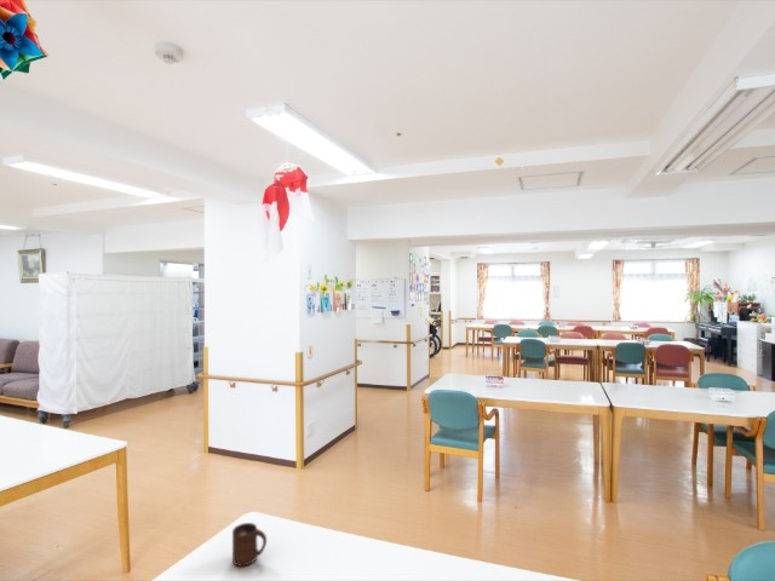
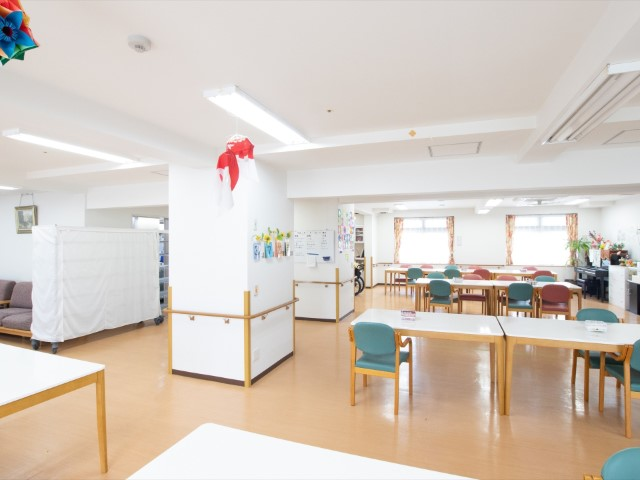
- cup (248, 543)
